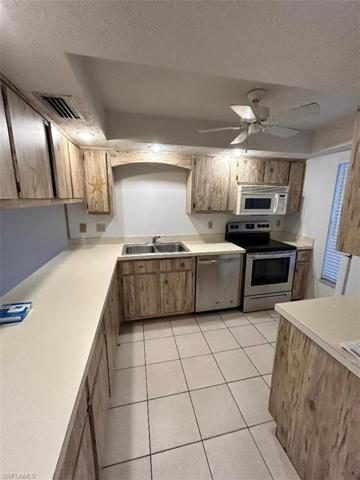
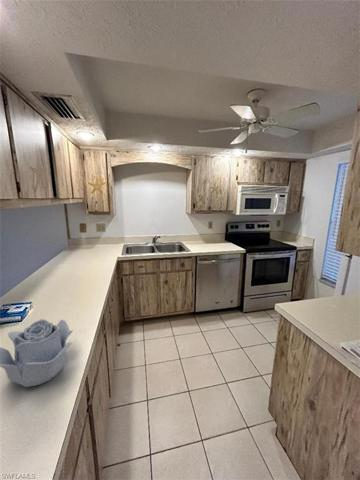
+ decorative bowl (37, 352)
